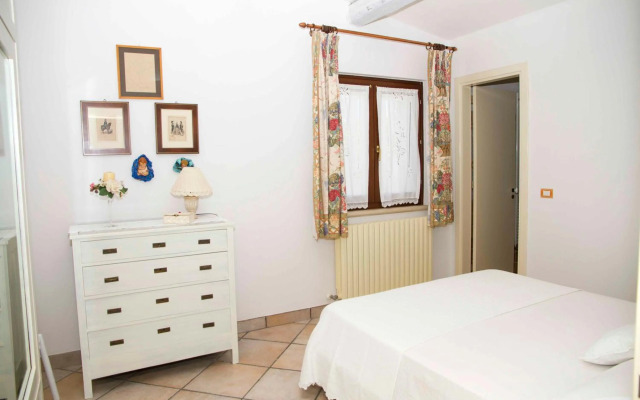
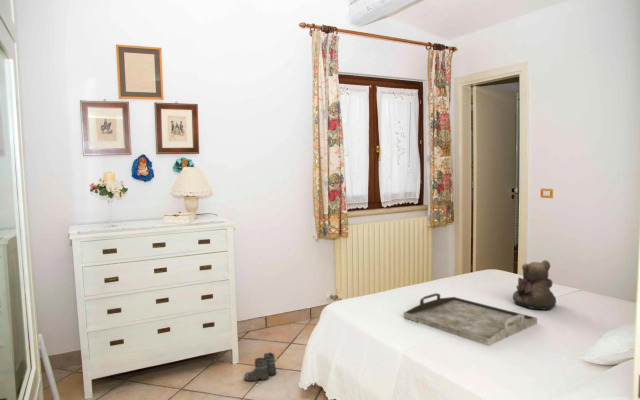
+ serving tray (468, 312)
+ boots (262, 364)
+ teddy bear (538, 283)
